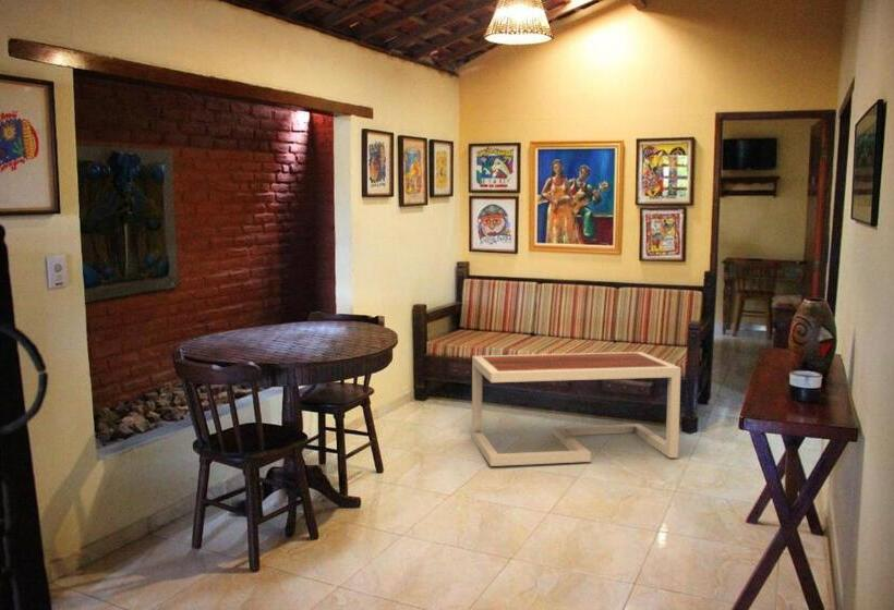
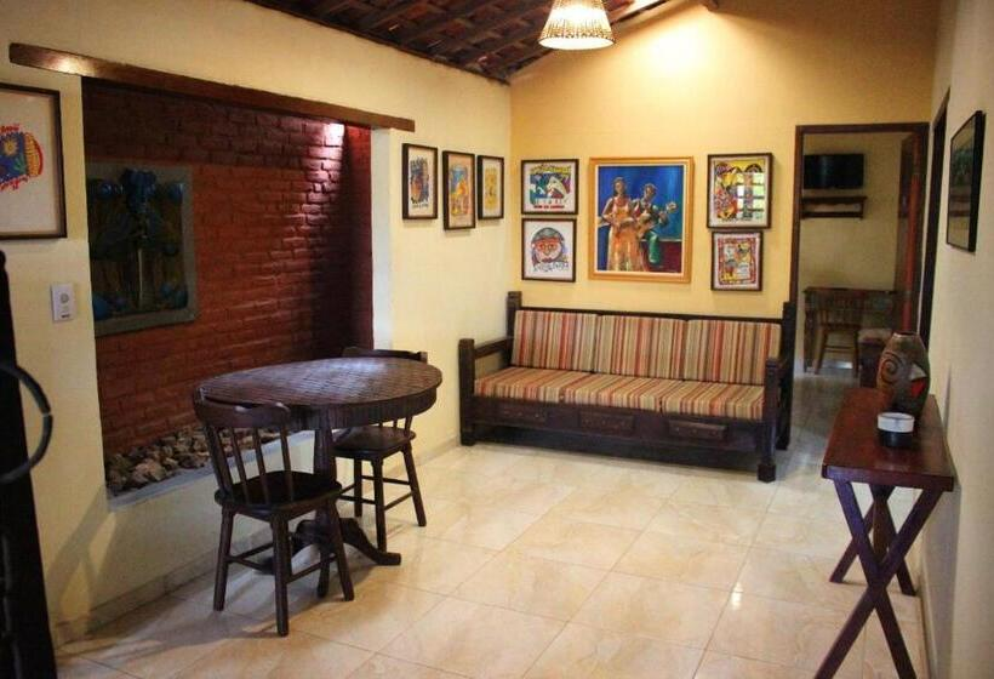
- coffee table (571, 426)
